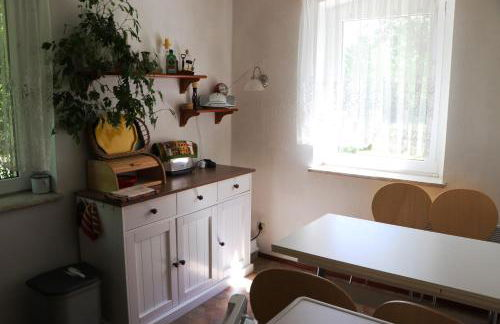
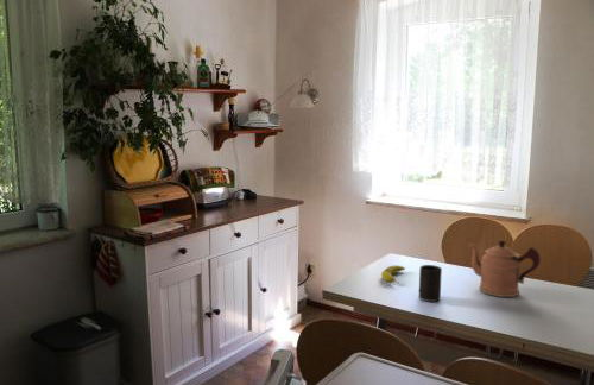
+ cup (430, 283)
+ coffeepot (500, 265)
+ fruit (394, 272)
